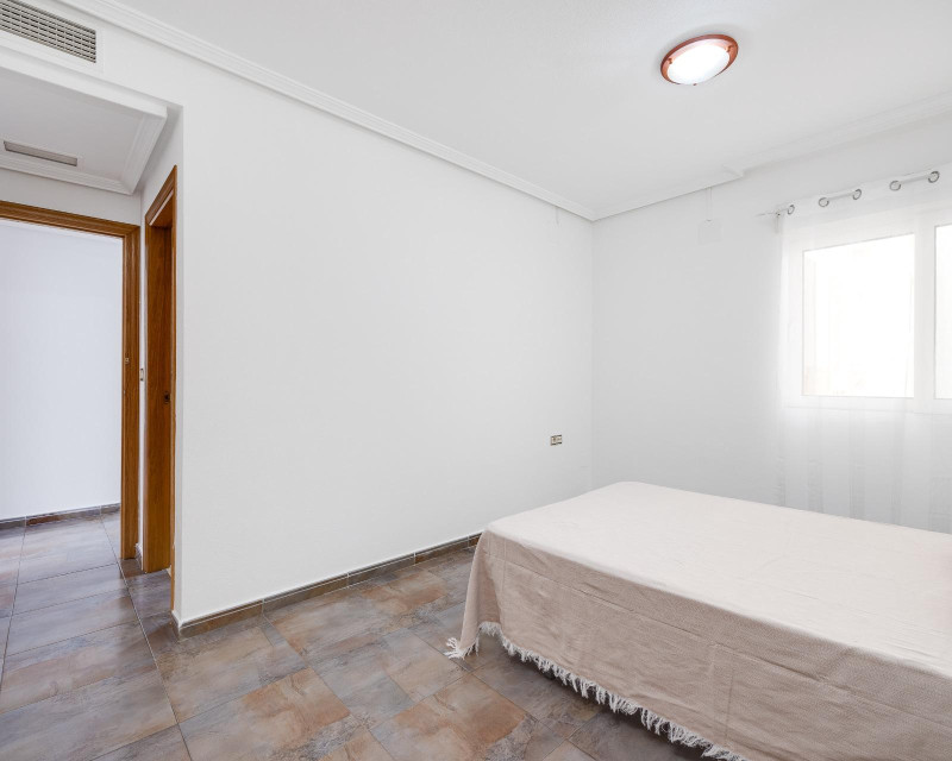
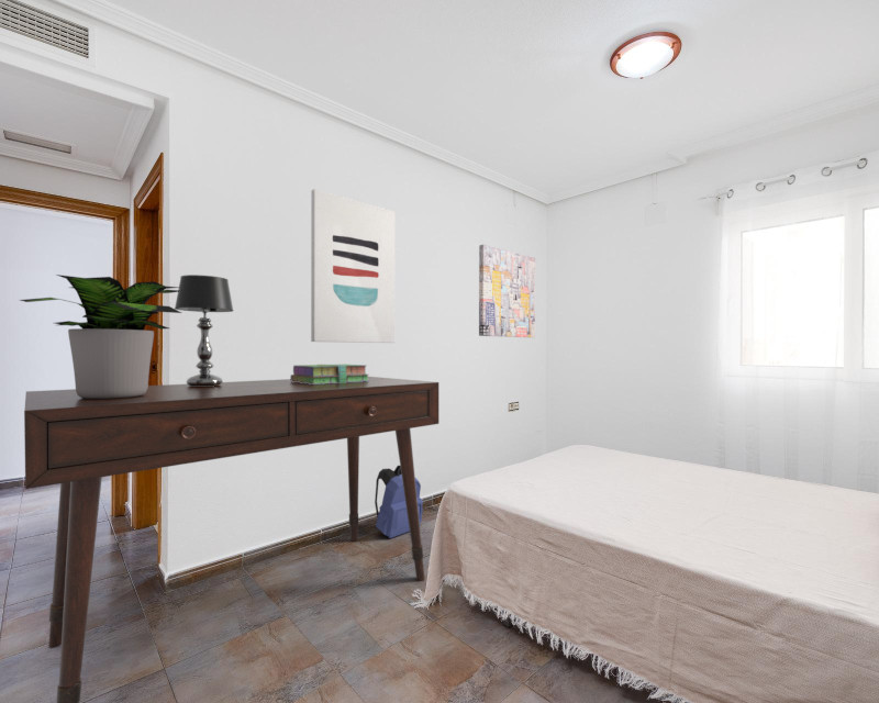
+ wall art (509, 293)
+ stack of books (330, 372)
+ wall art (355, 271)
+ table lamp (204, 332)
+ desk (253, 453)
+ potted plant (110, 339)
+ backpack (394, 496)
